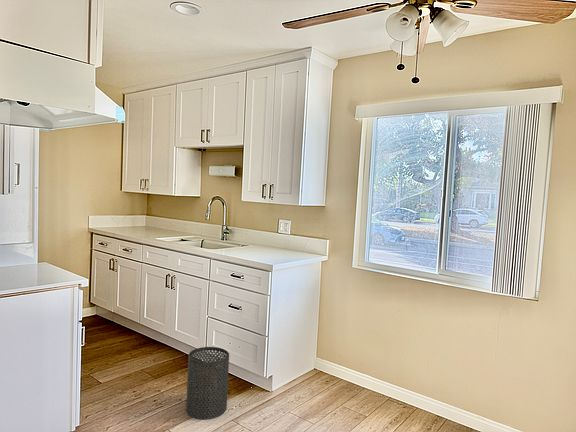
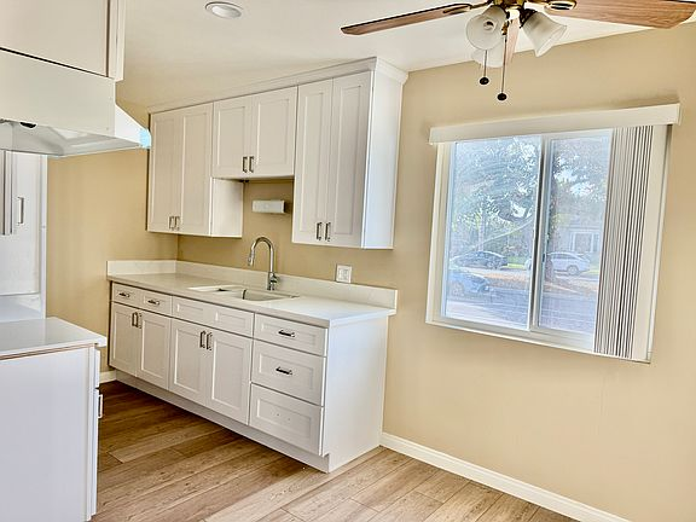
- trash can (207, 381)
